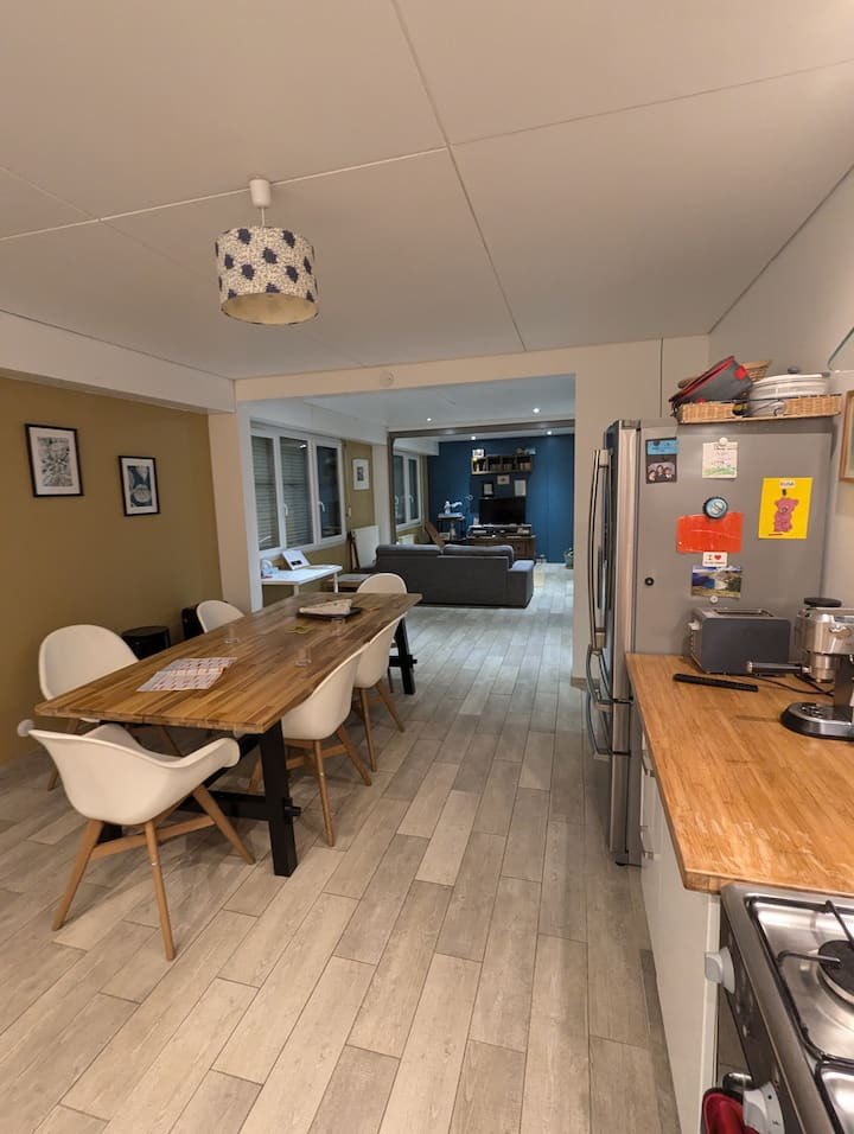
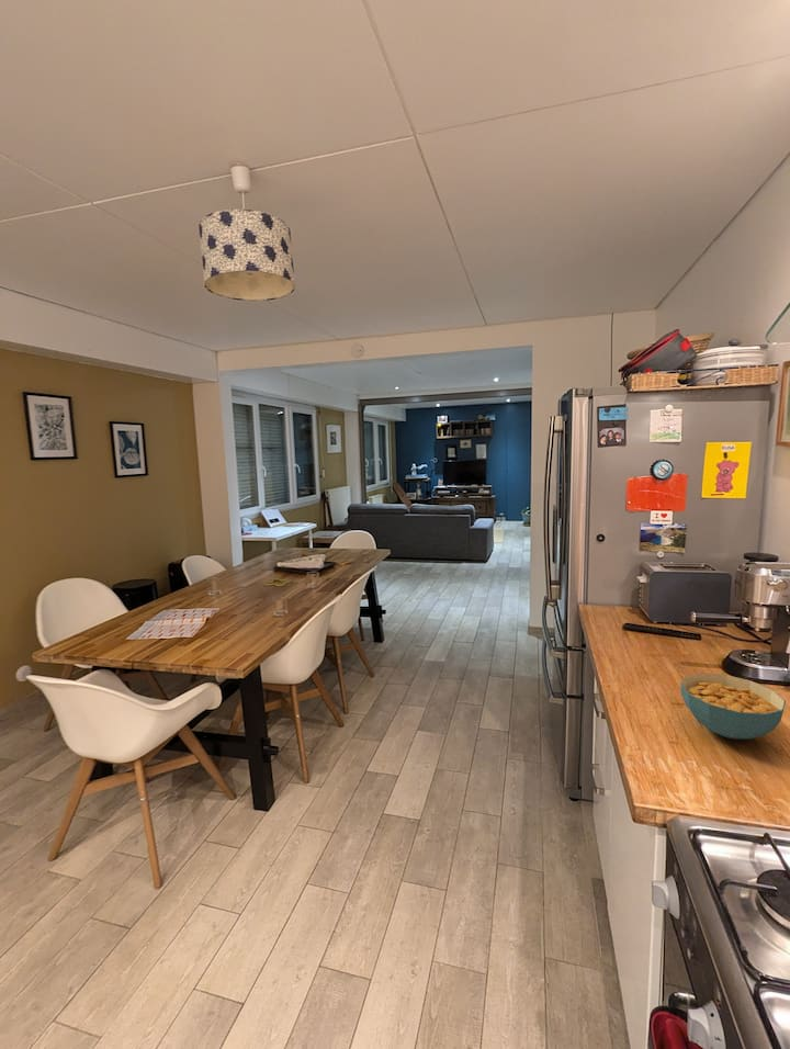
+ cereal bowl (729, 711)
